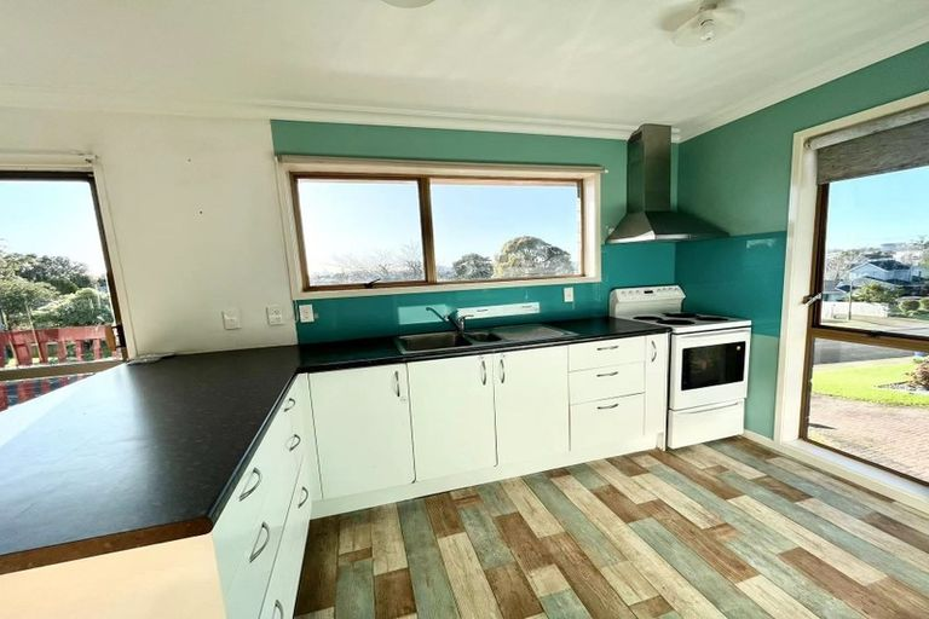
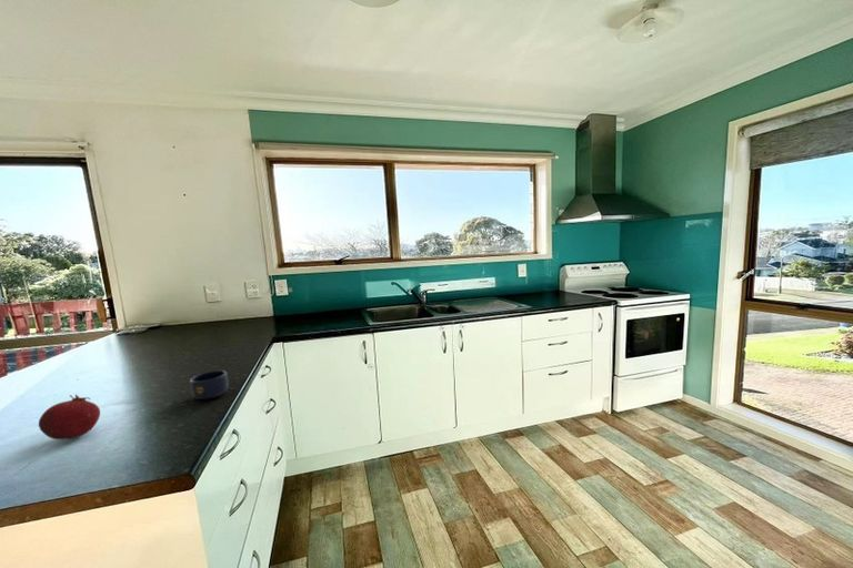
+ mug (212, 384)
+ fruit (72, 416)
